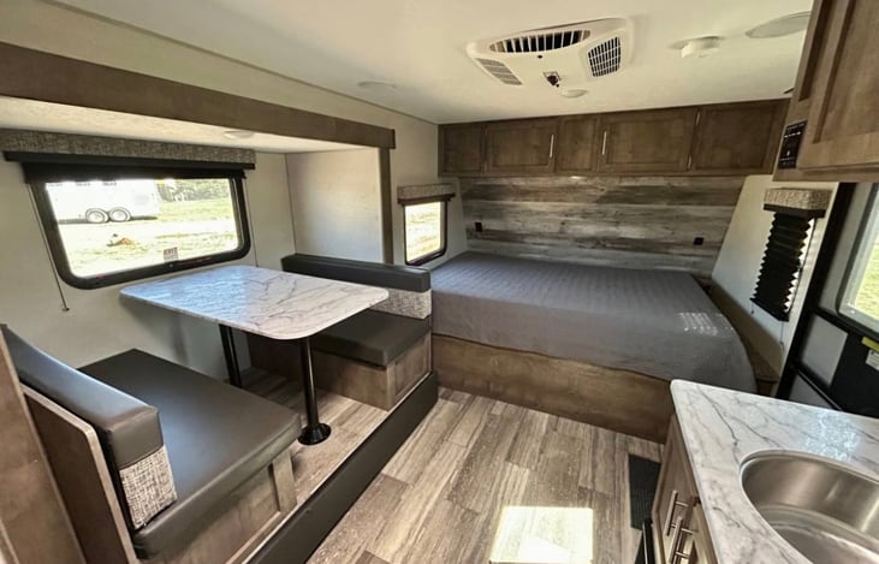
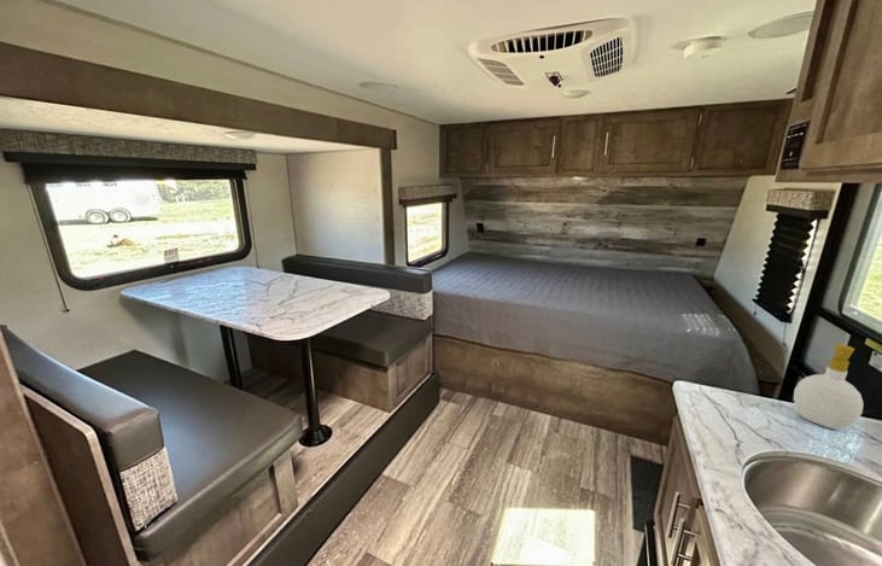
+ soap bottle (831, 385)
